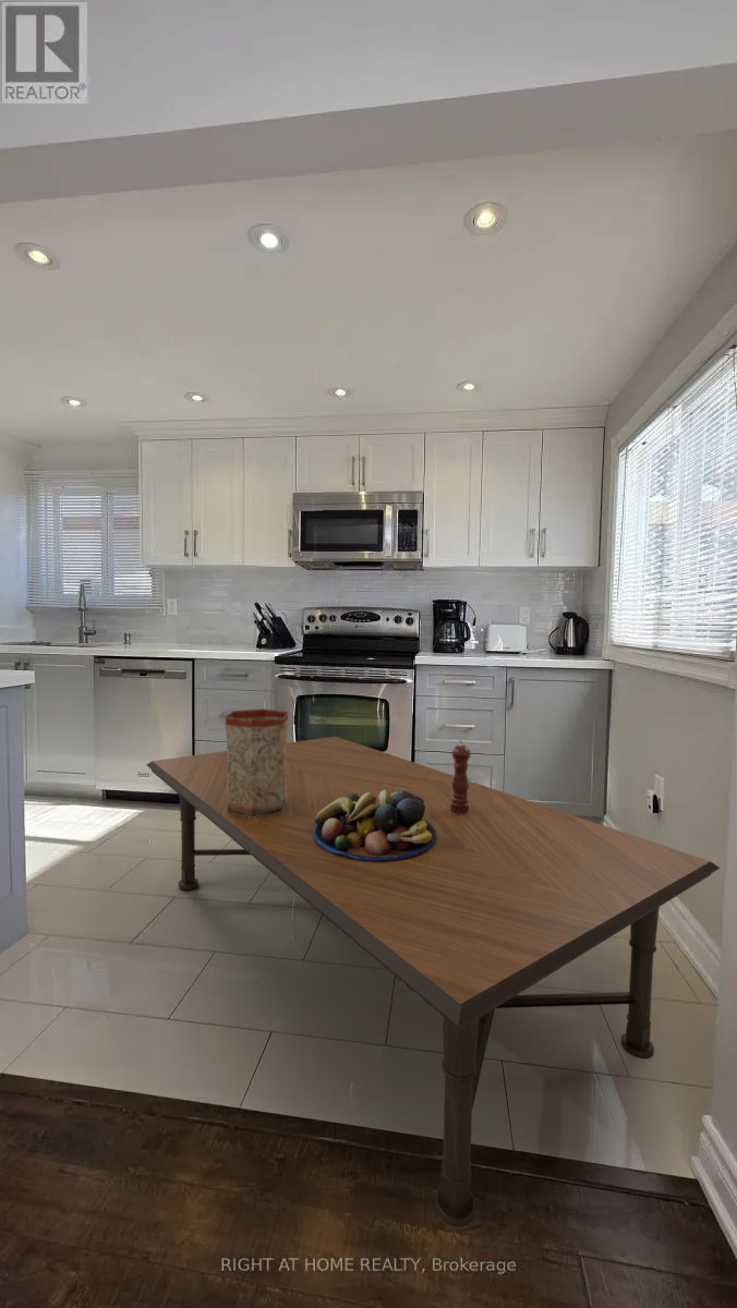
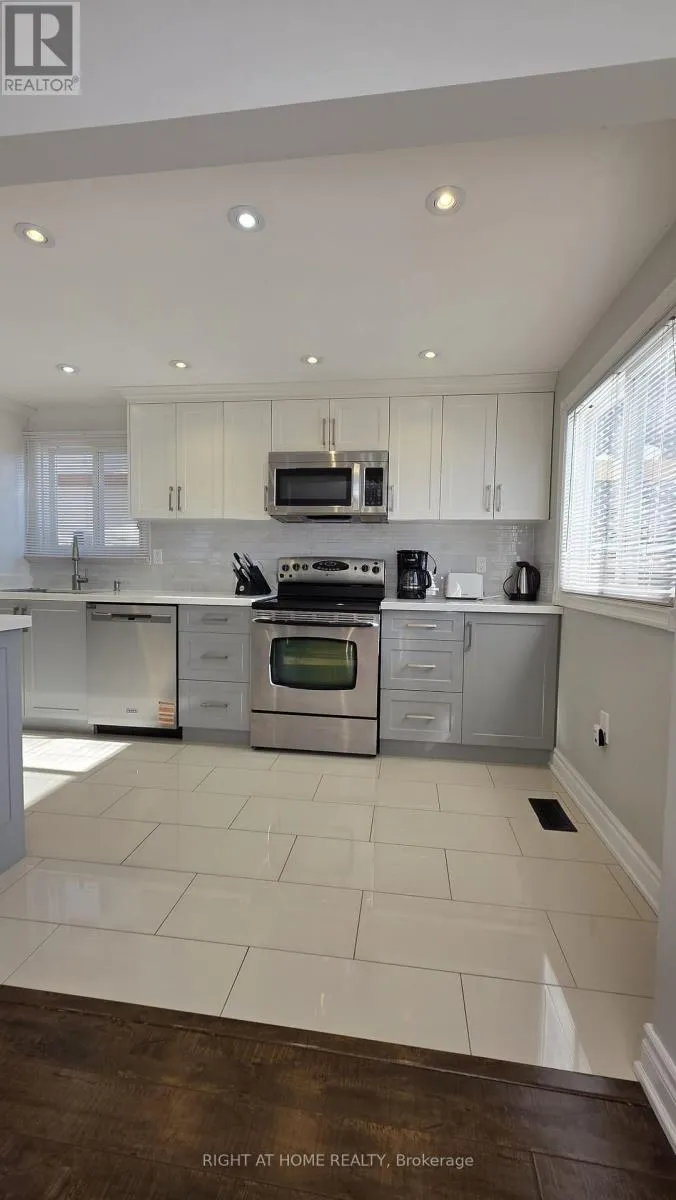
- vase (257, 760)
- pepper mill (460, 775)
- fruit bowl (374, 812)
- dining table (363, 874)
